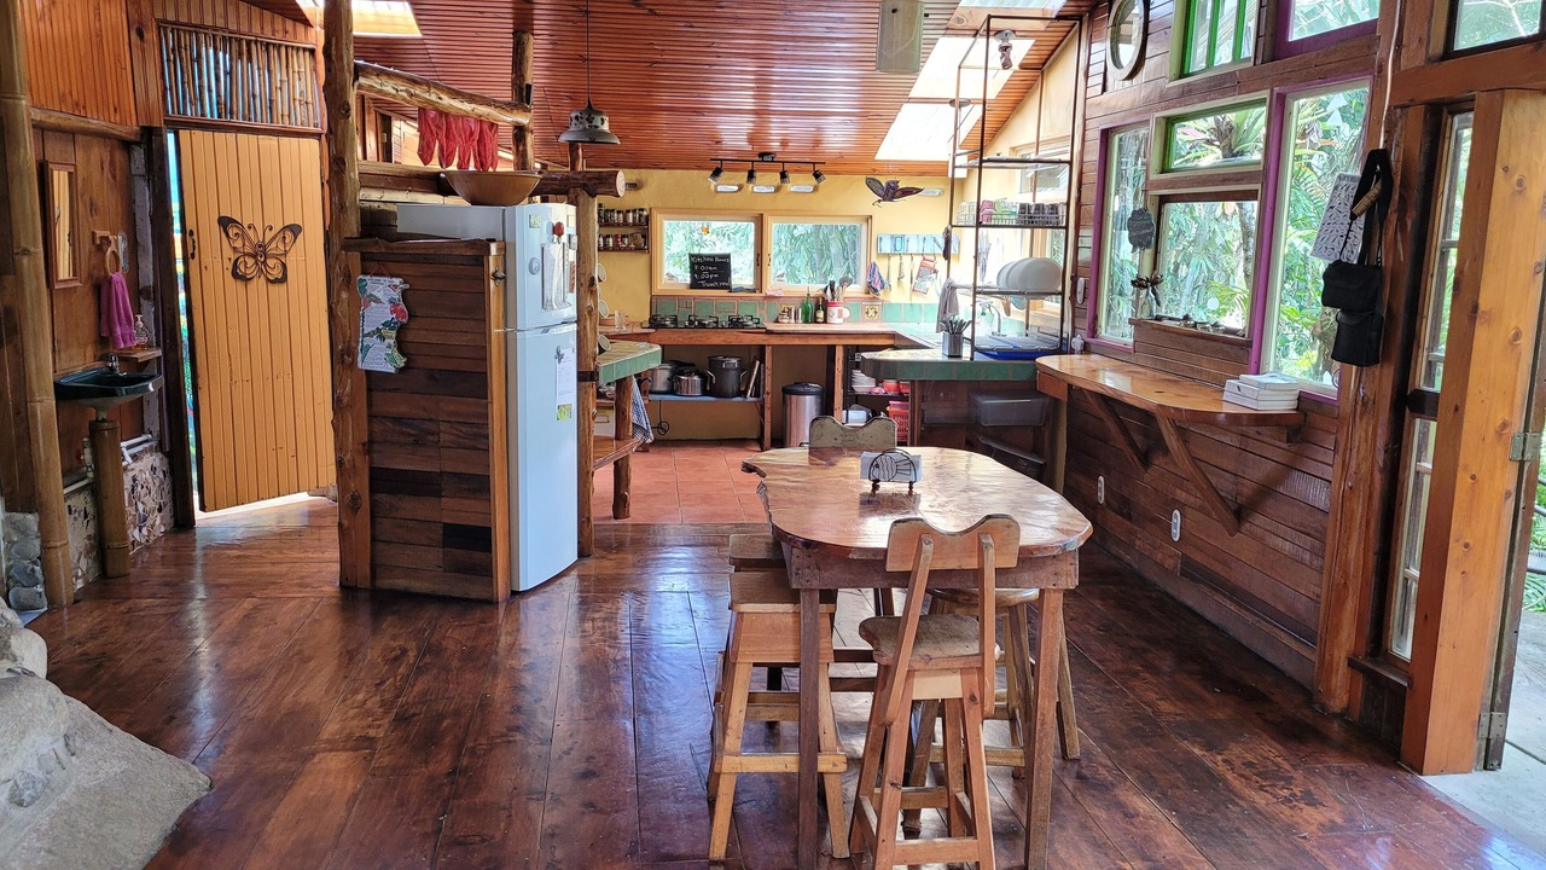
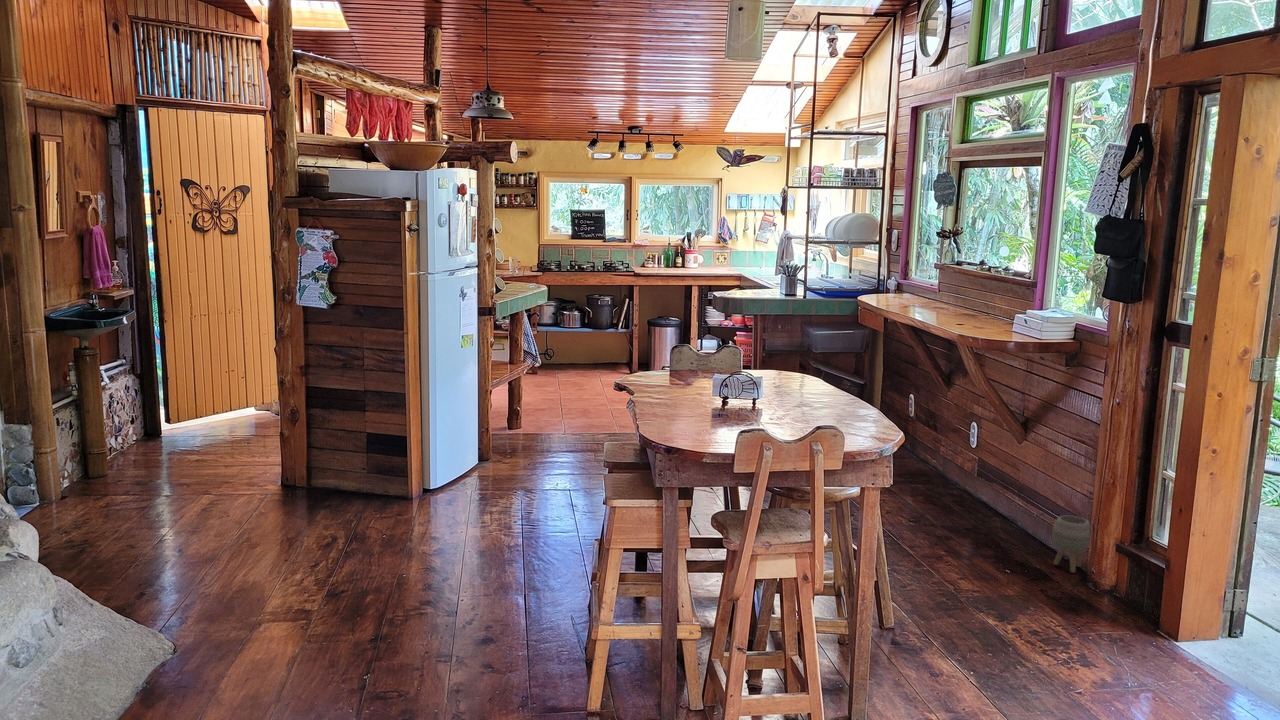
+ planter (1071, 543)
